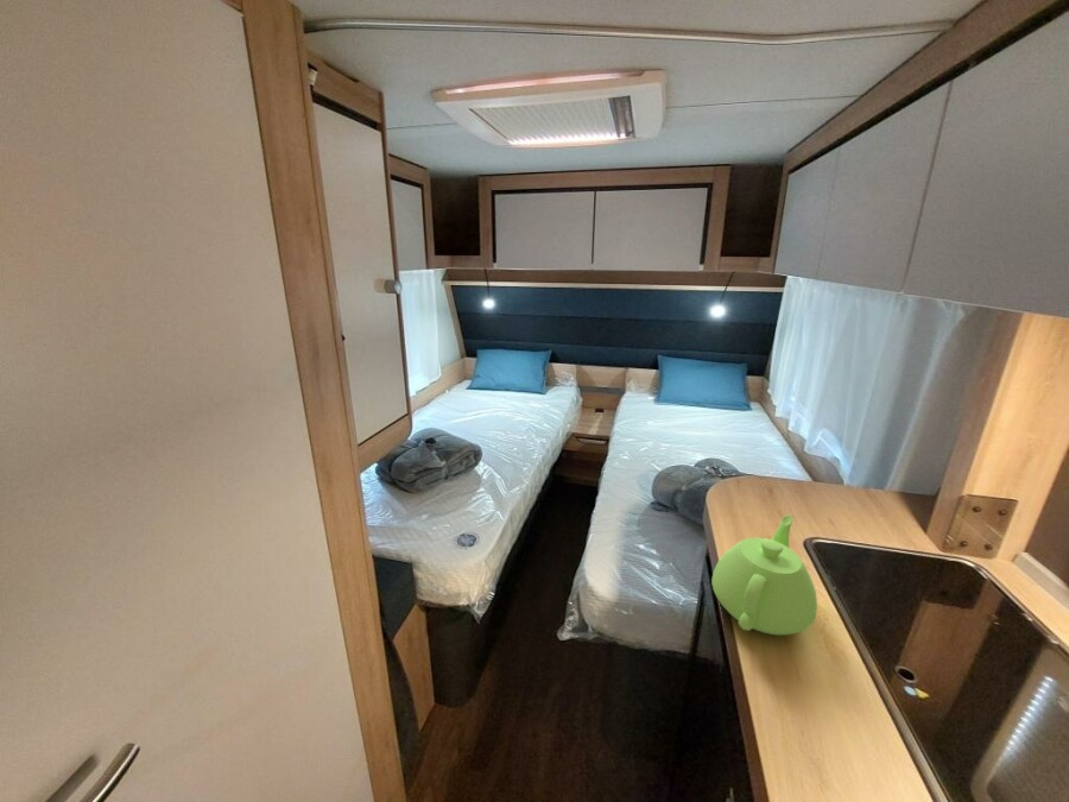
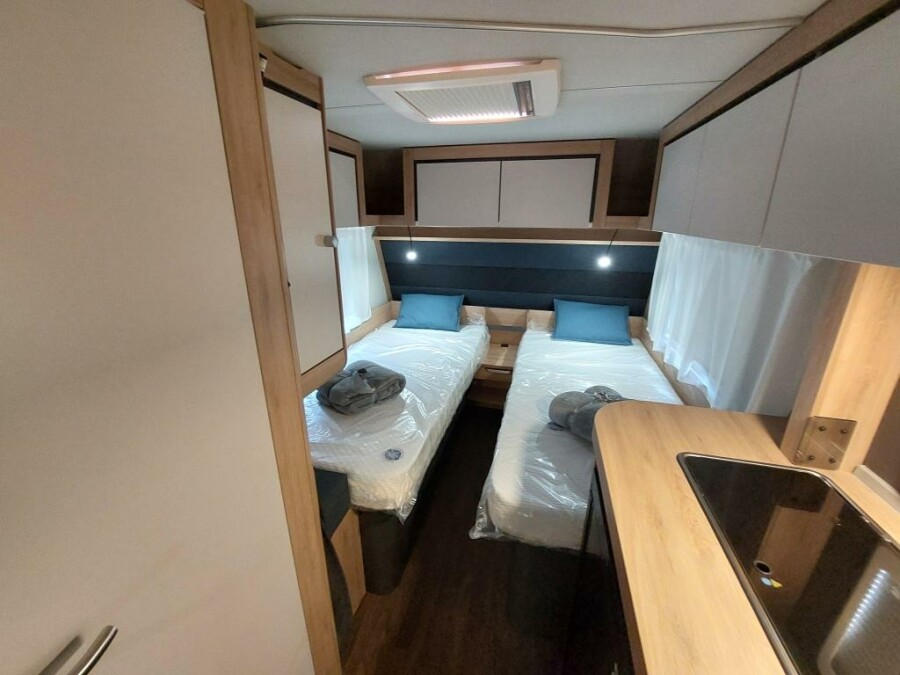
- teapot (766, 574)
